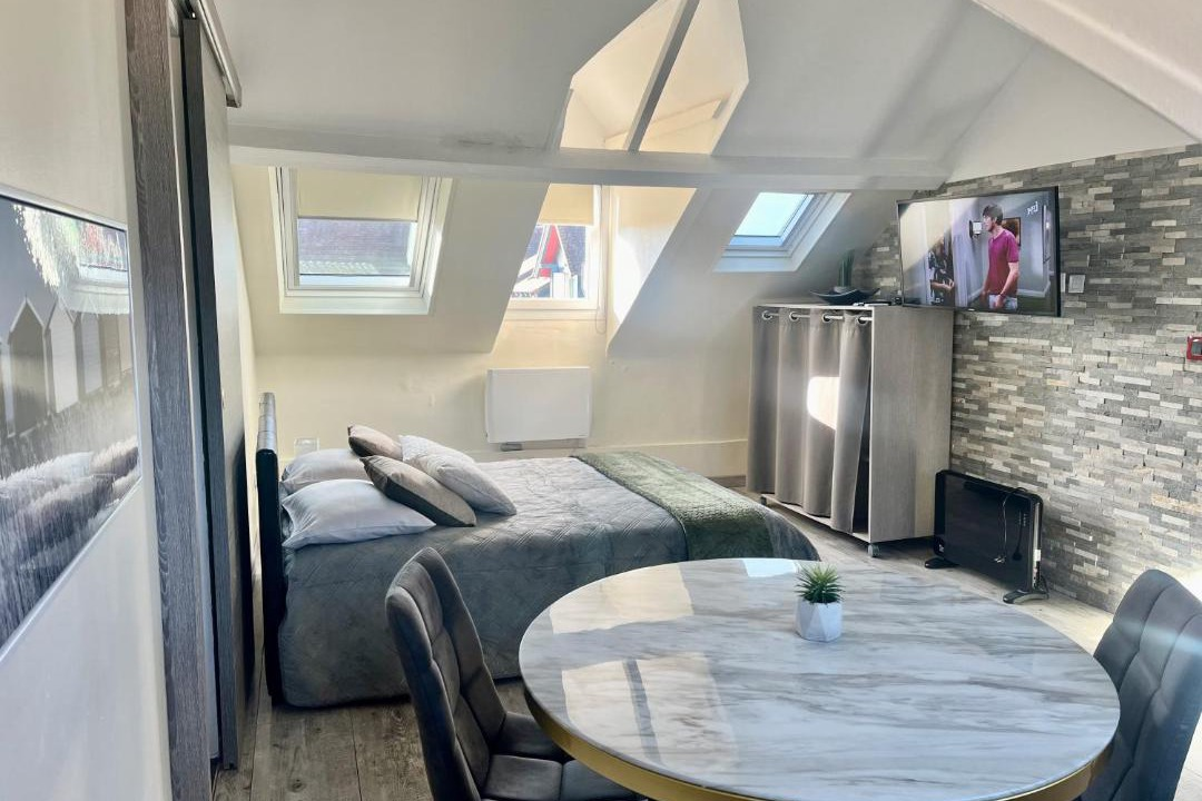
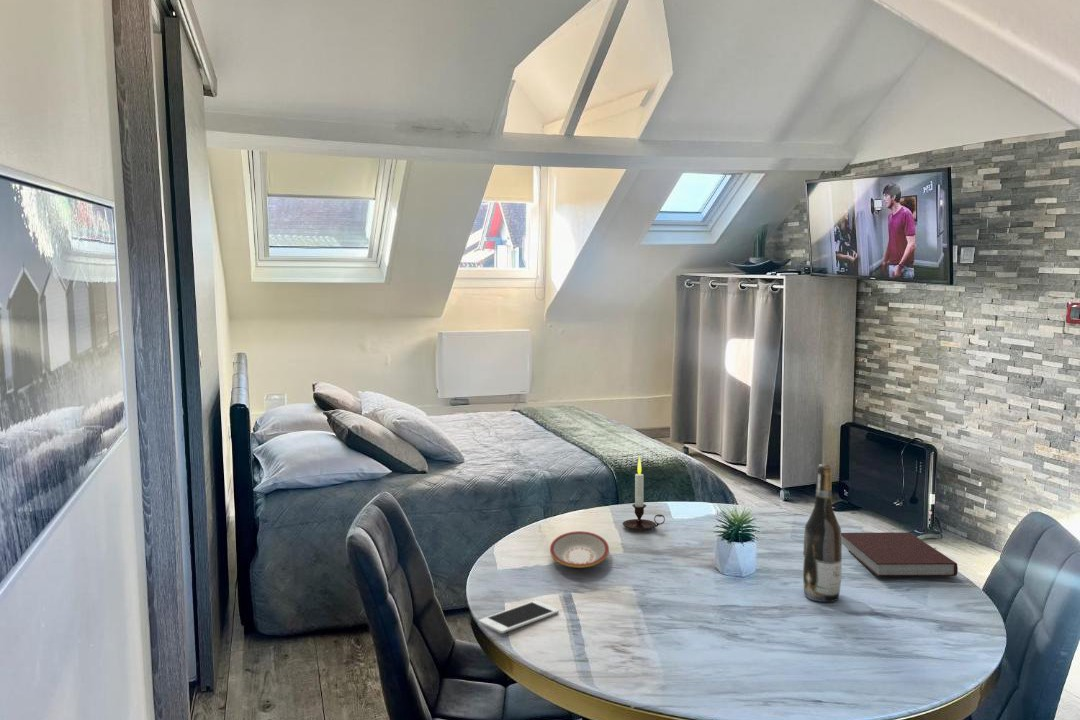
+ wine bottle (822, 530)
+ plate (579, 552)
+ notebook (894, 553)
+ candle (643, 492)
+ cell phone (519, 616)
